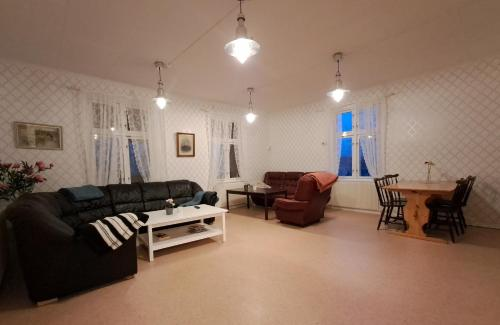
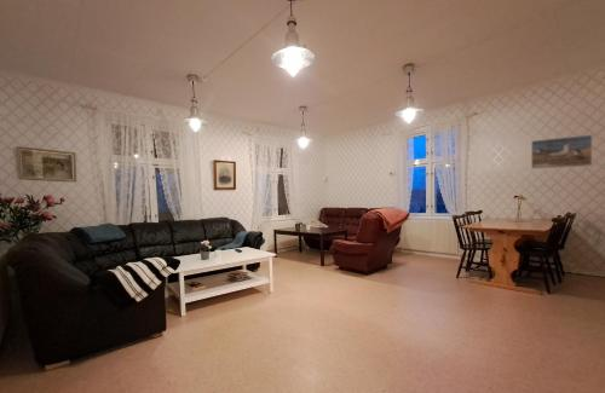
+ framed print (559, 152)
